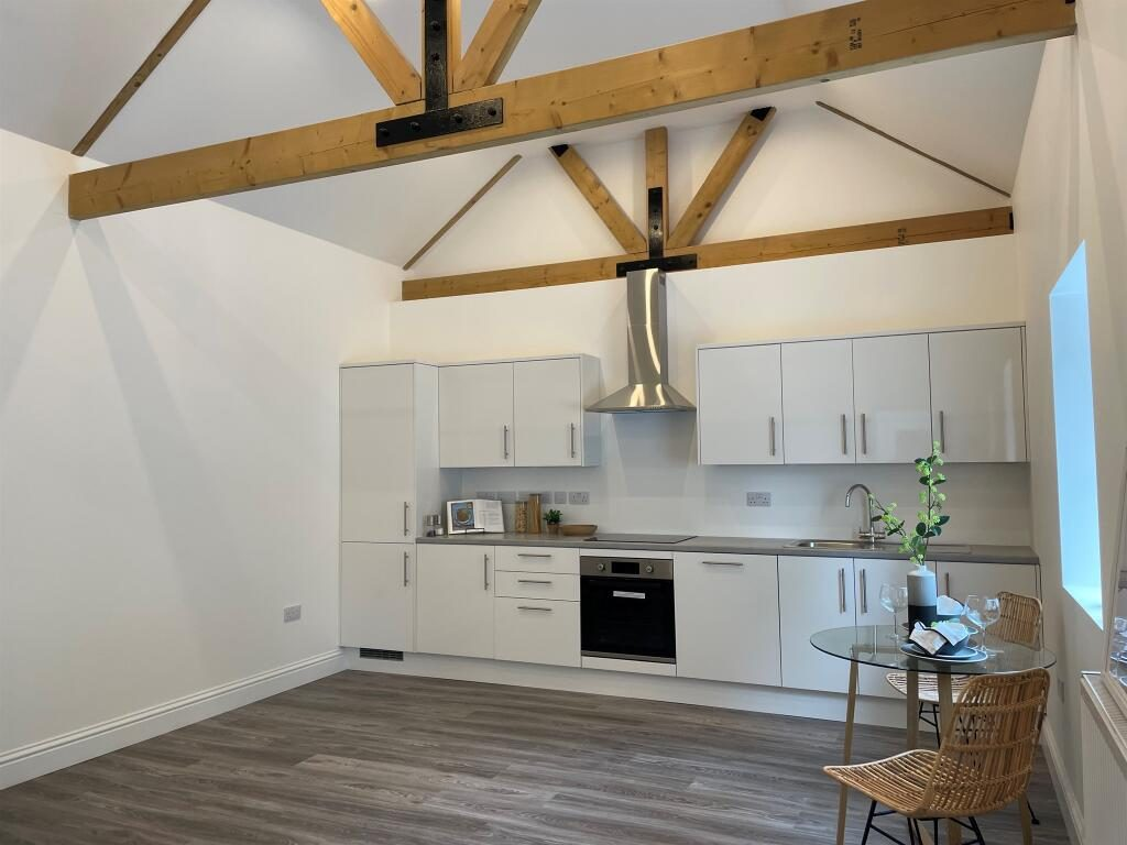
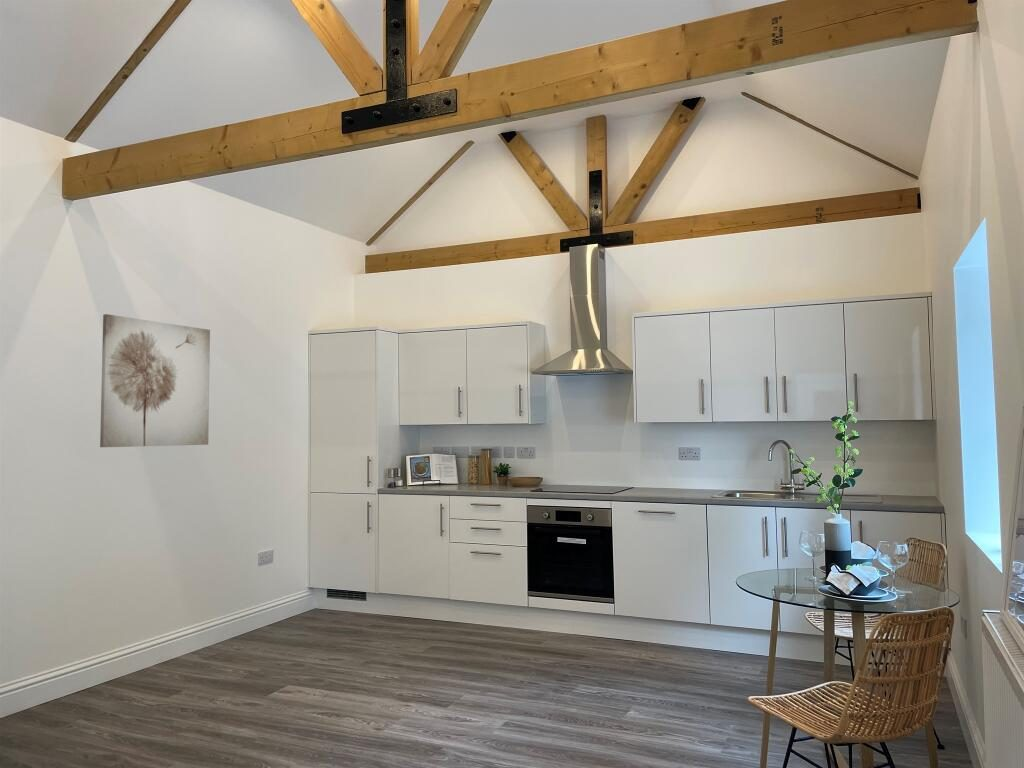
+ wall art (159, 383)
